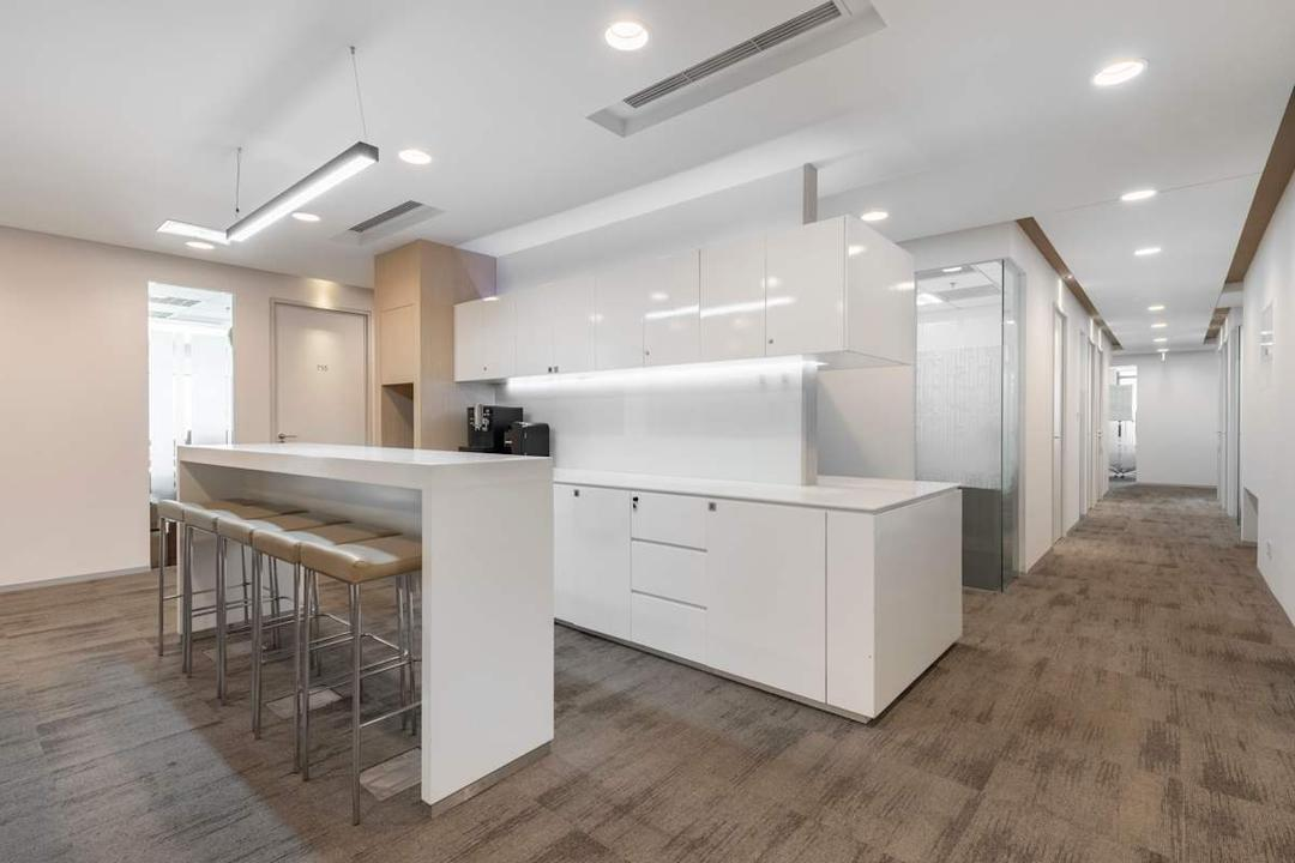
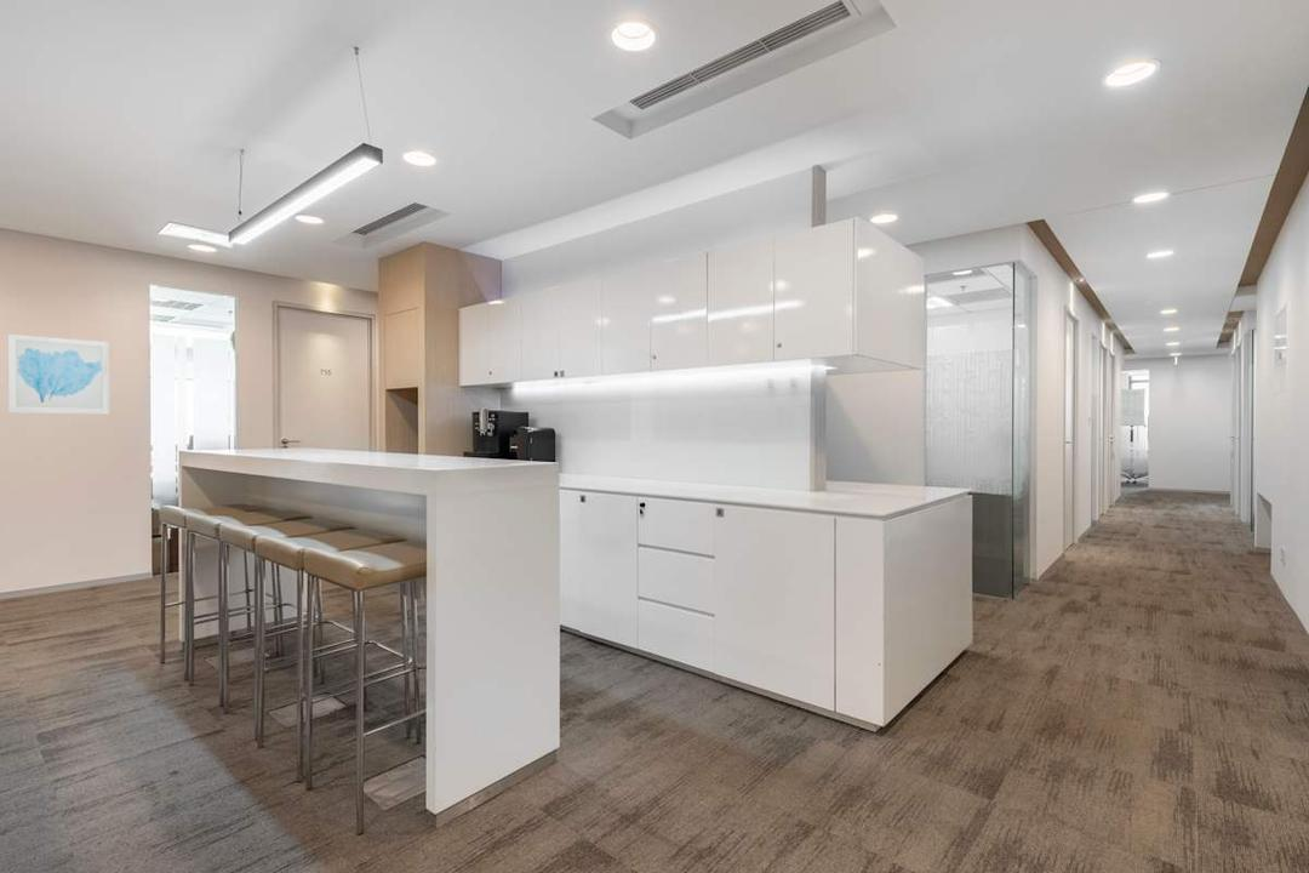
+ wall art (61, 375)
